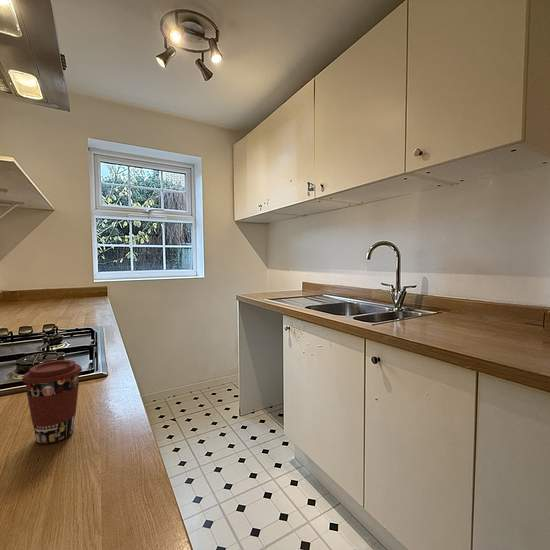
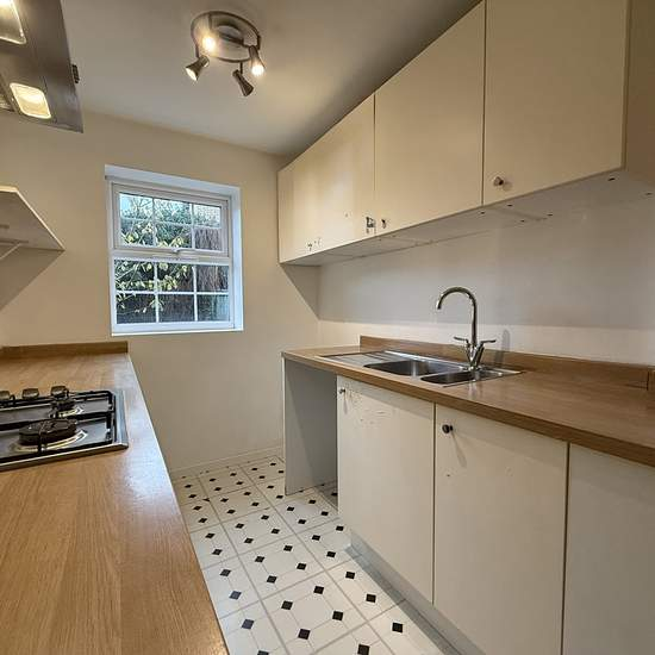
- coffee cup (54, 400)
